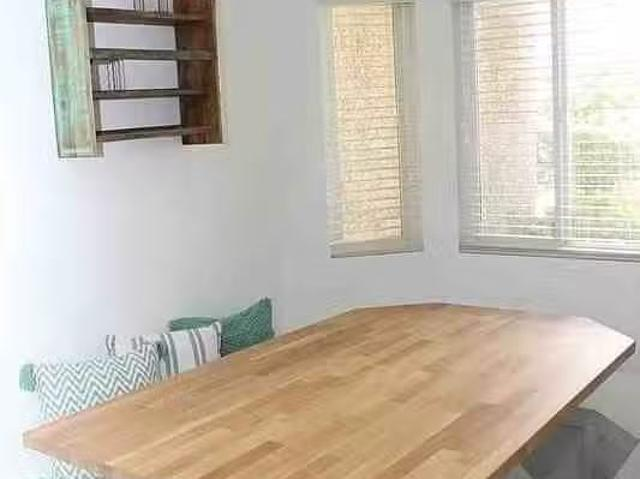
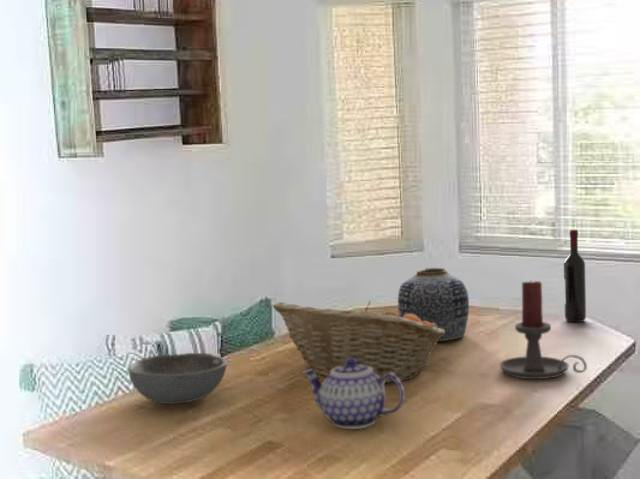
+ candle holder (542, 327)
+ wine bottle (574, 275)
+ vase (433, 302)
+ bowl (179, 380)
+ fruit basket (357, 333)
+ teapot (352, 390)
